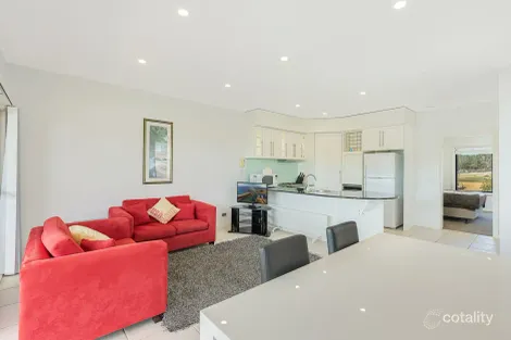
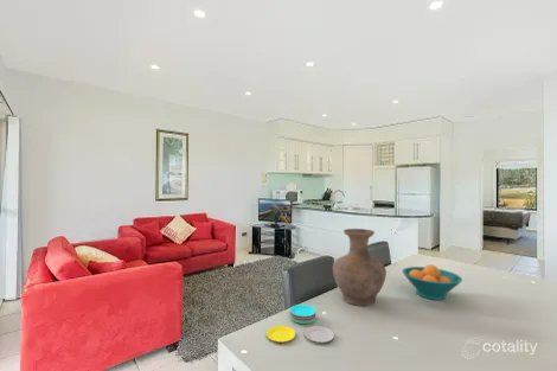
+ plate (305, 322)
+ vase (358, 264)
+ fruit bowl (430, 280)
